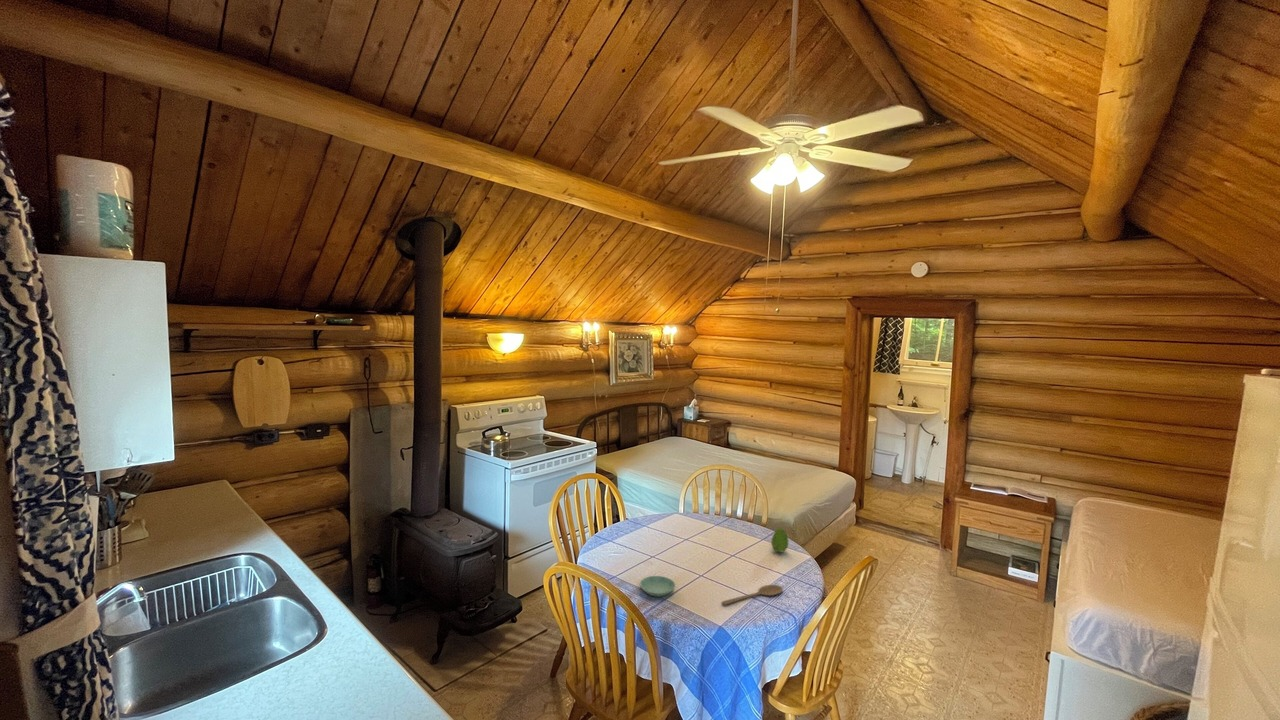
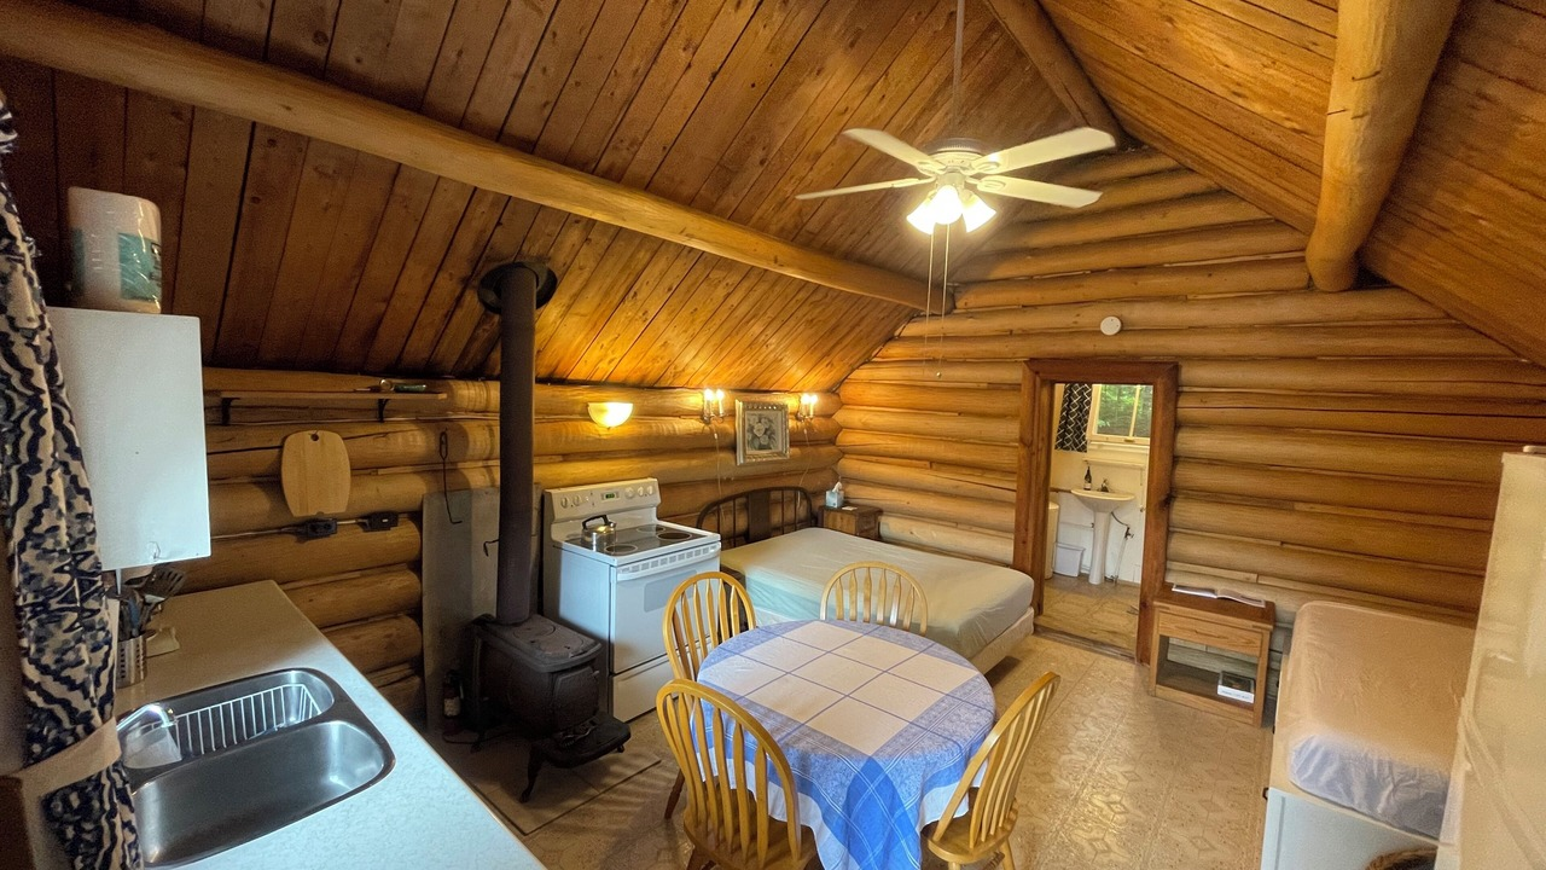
- fruit (780, 539)
- saucer (657, 587)
- wooden spoon (752, 594)
